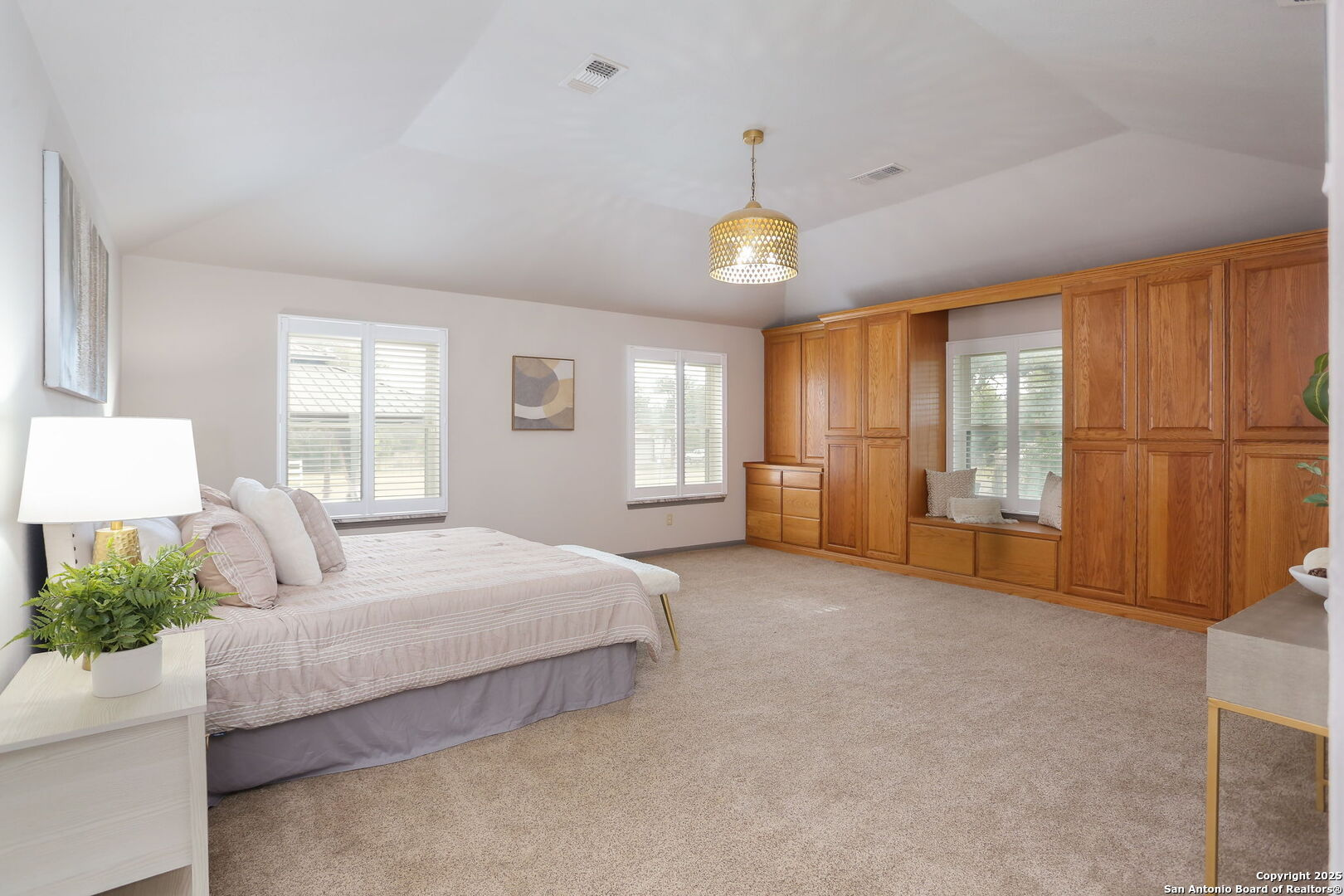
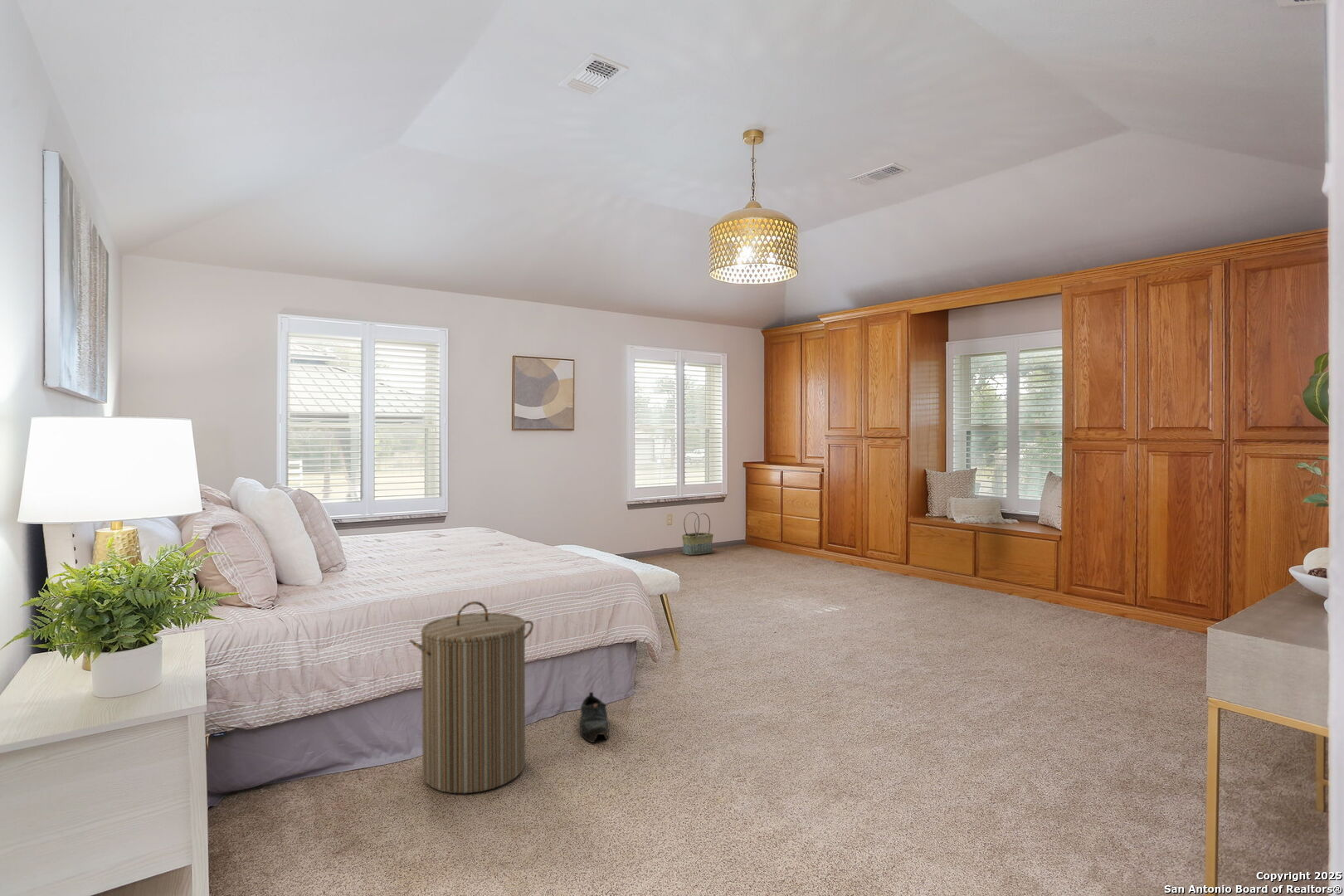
+ shoe (593, 714)
+ basket (697, 533)
+ laundry hamper (475, 685)
